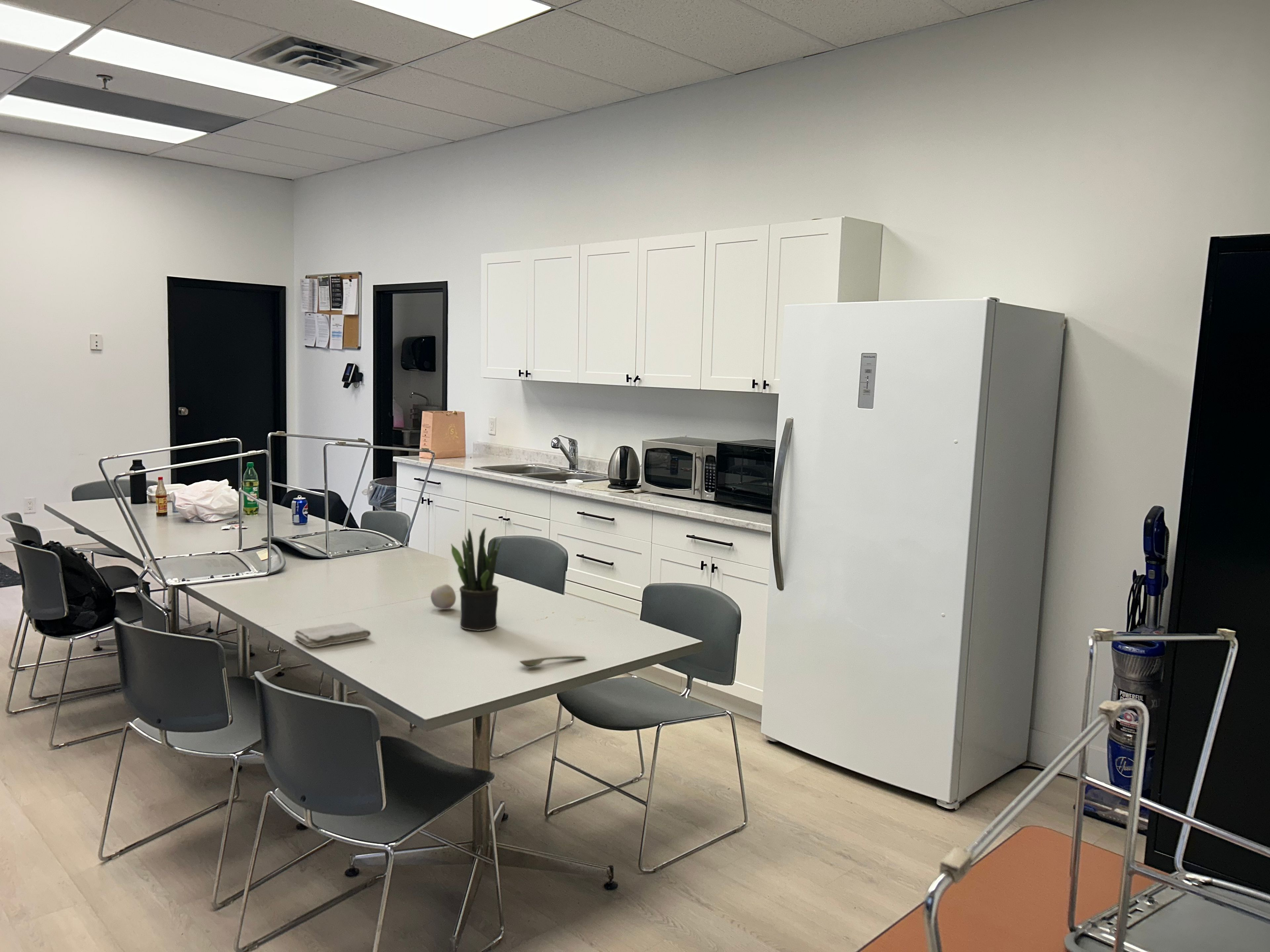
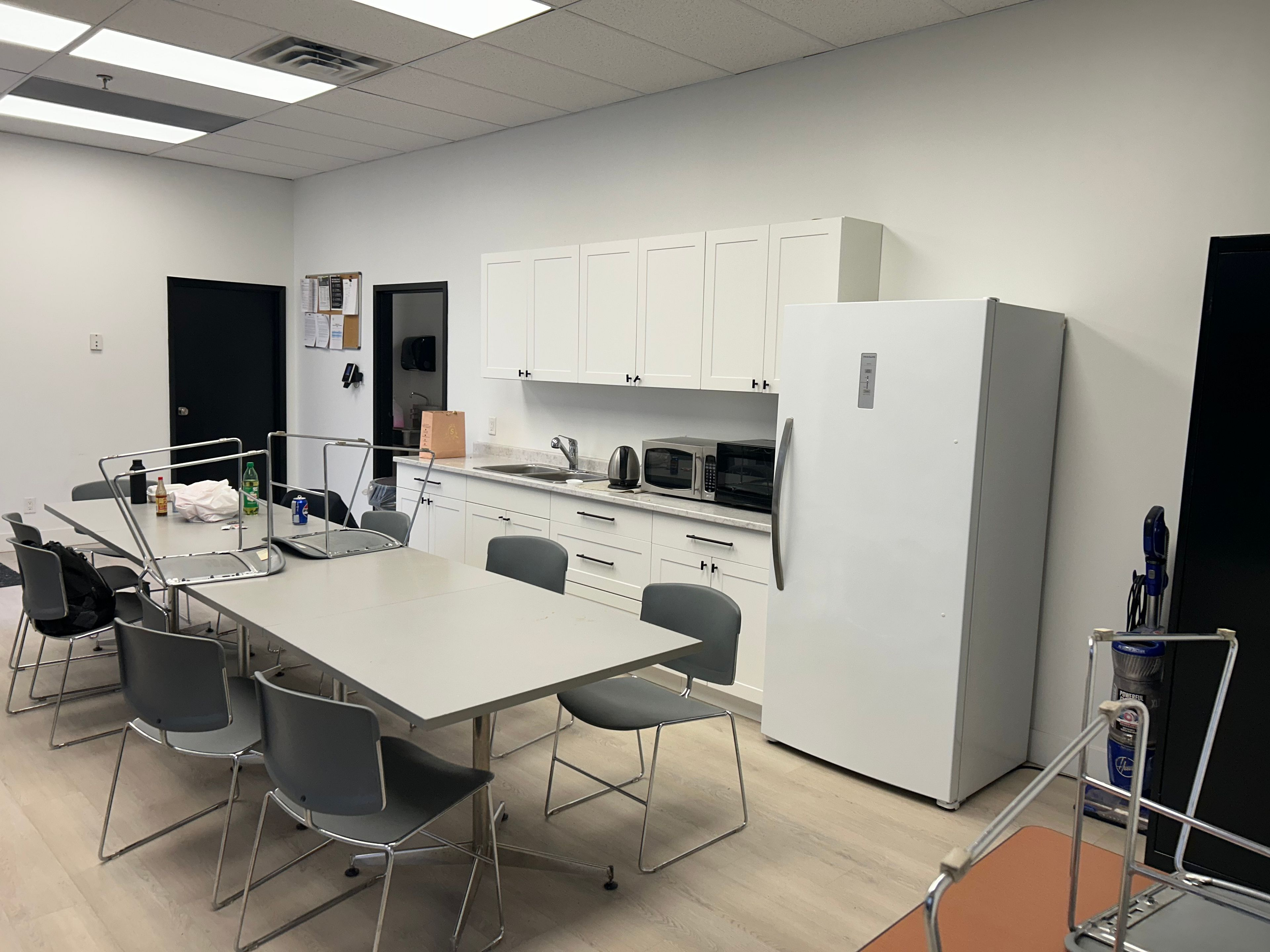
- potted plant (476, 576)
- fruit (443, 597)
- spoon (553, 659)
- washcloth (332, 633)
